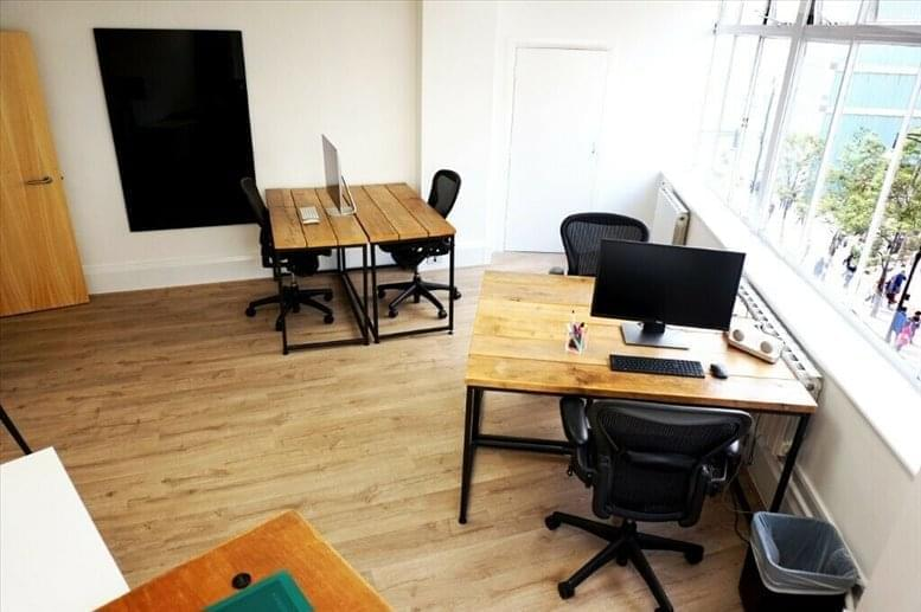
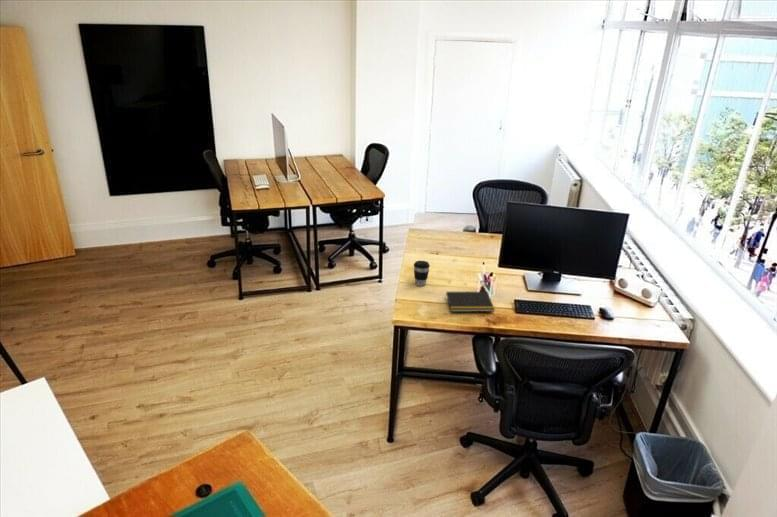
+ coffee cup (421, 273)
+ notepad (469, 301)
